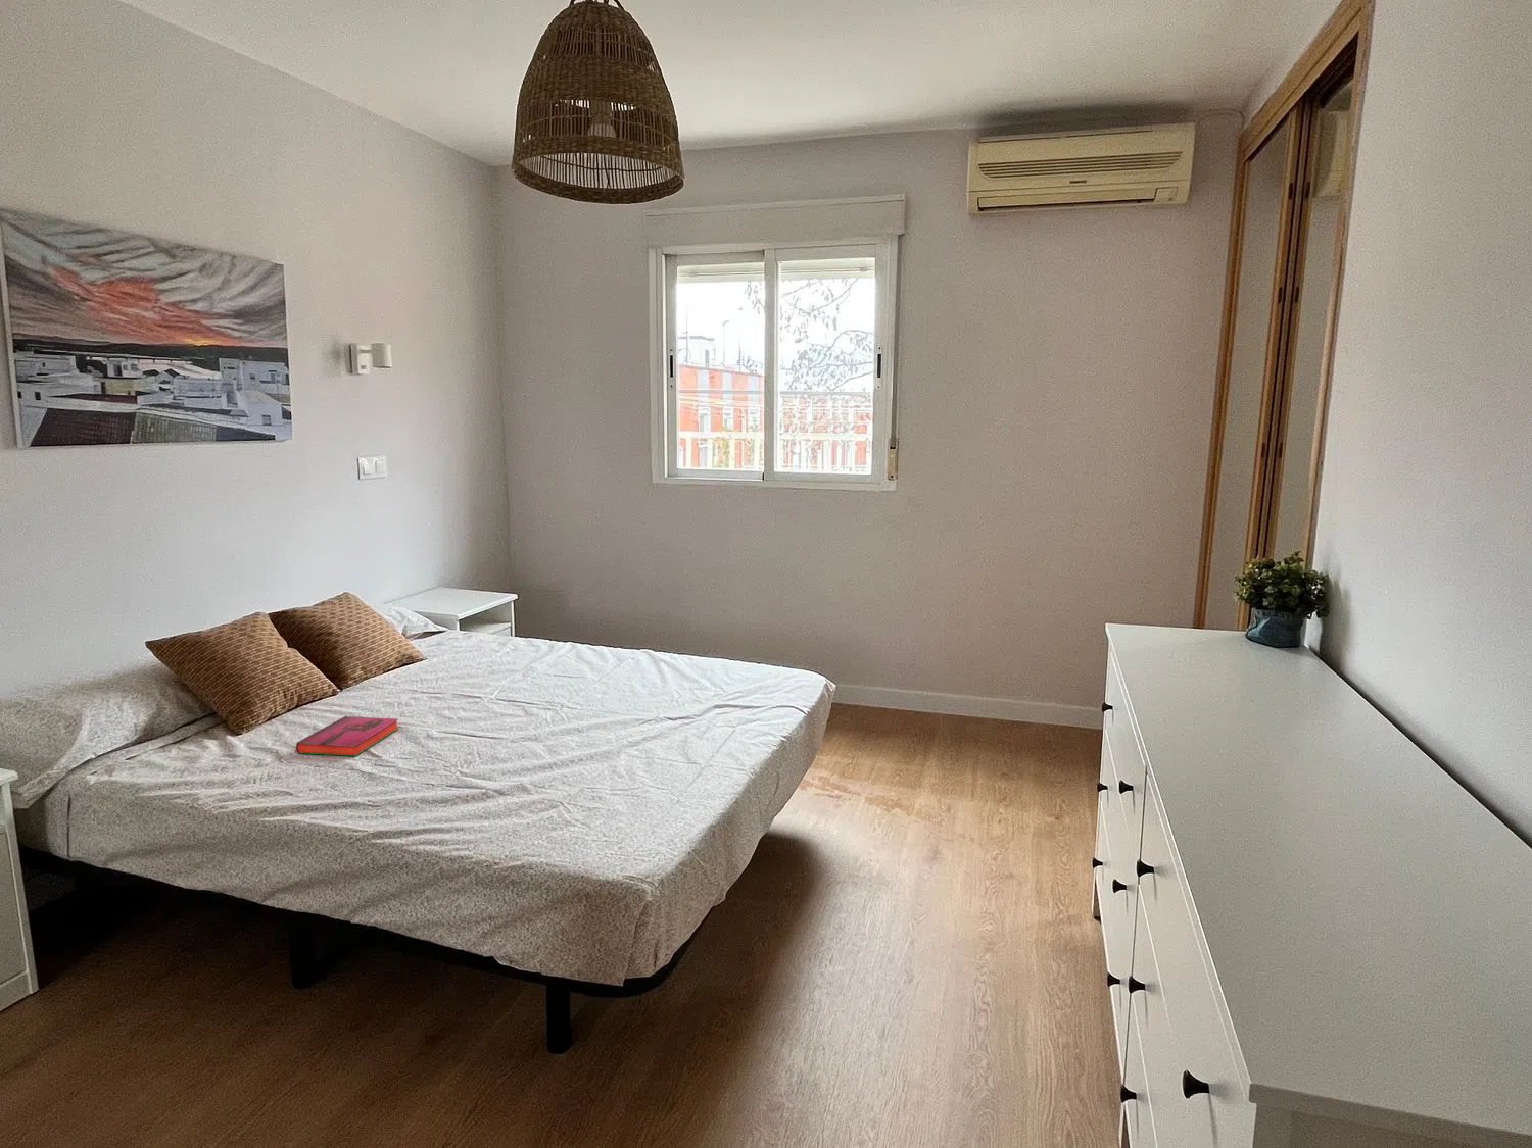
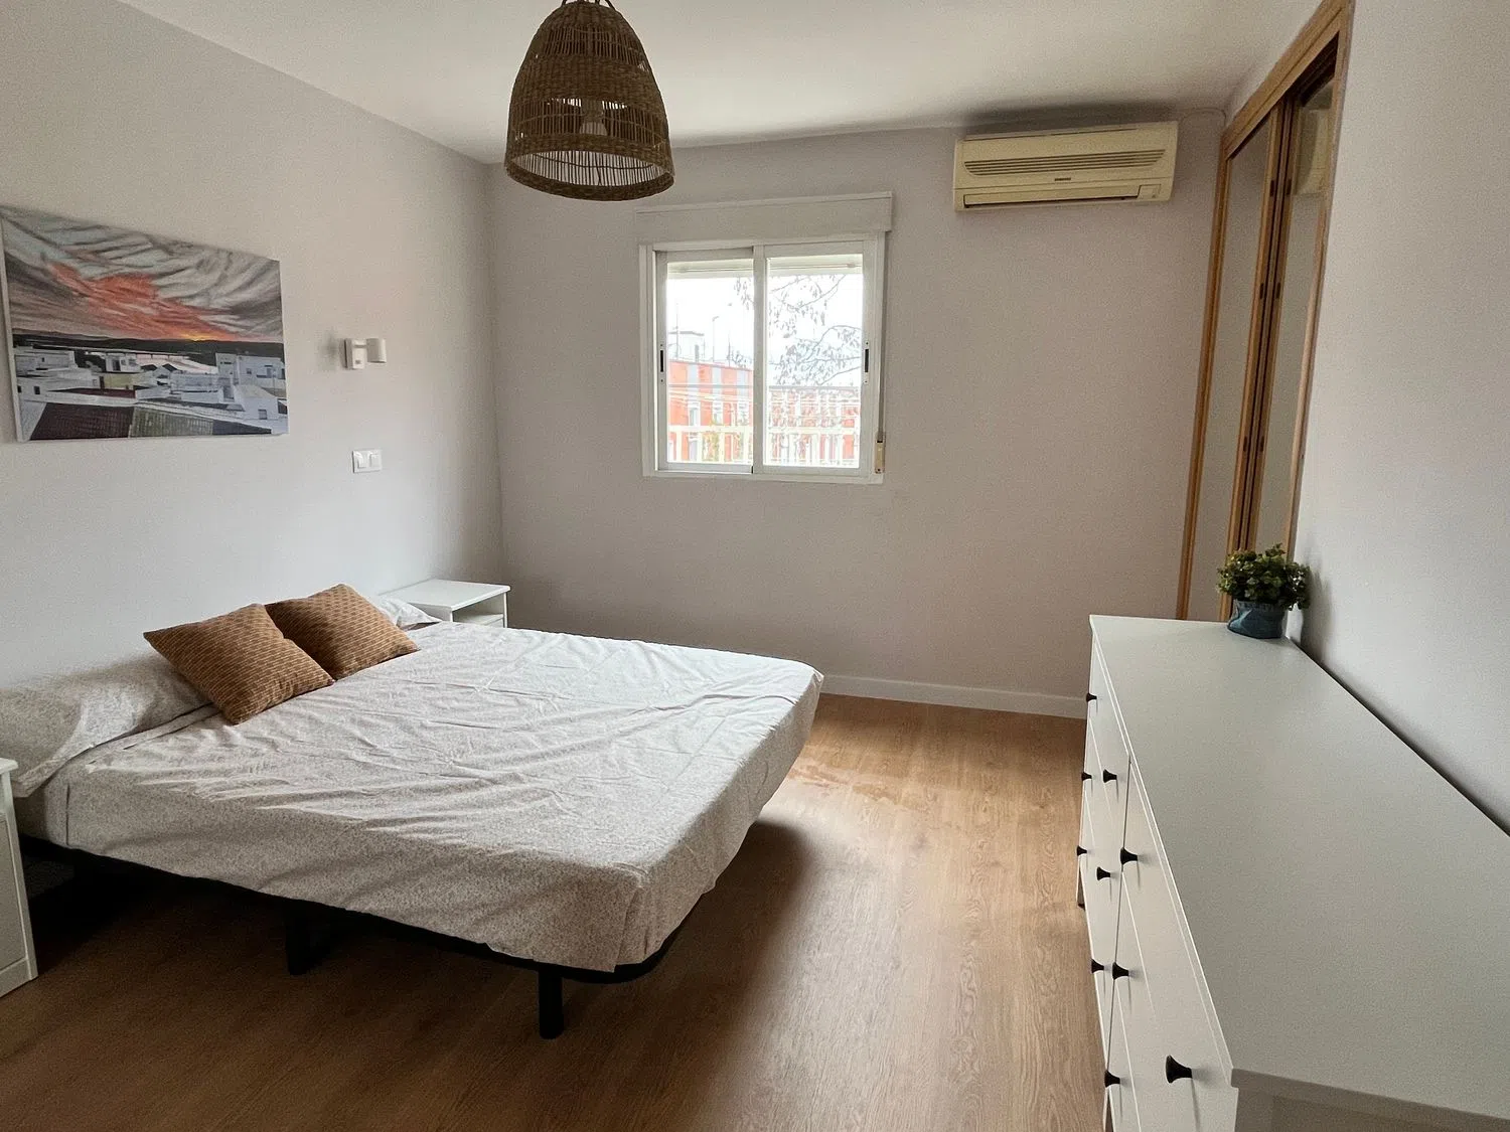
- hardback book (350, 734)
